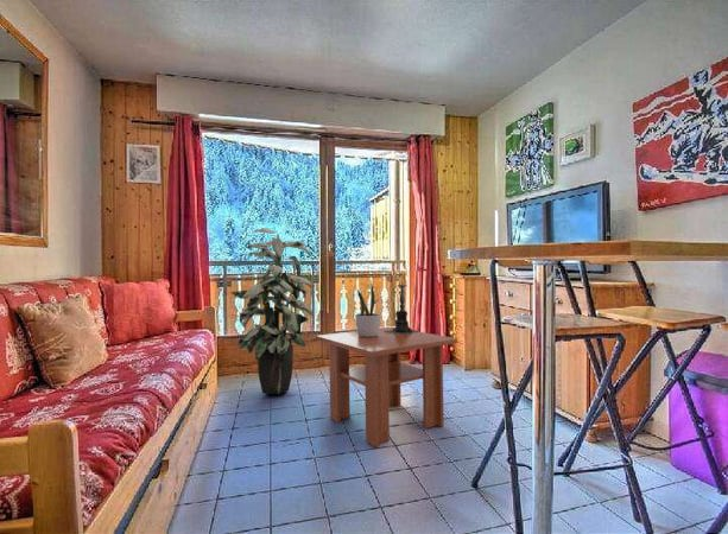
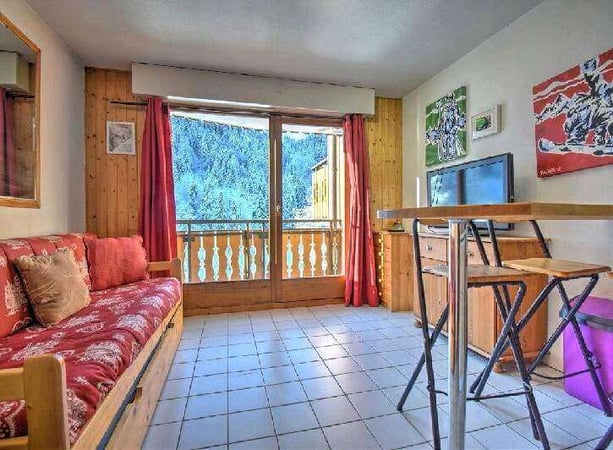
- potted plant (366, 306)
- candle holder (401, 304)
- coffee table (385, 379)
- indoor plant (272, 310)
